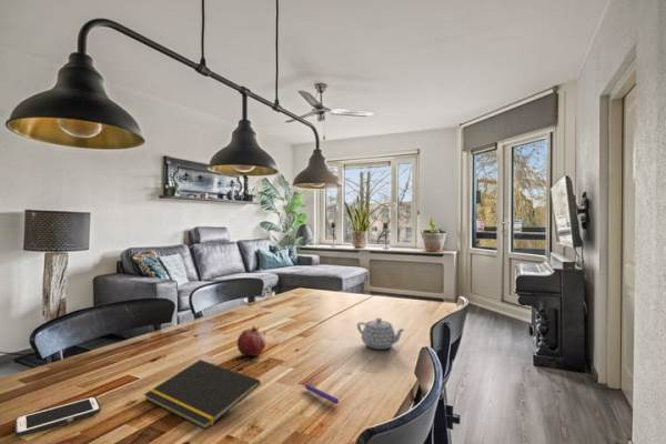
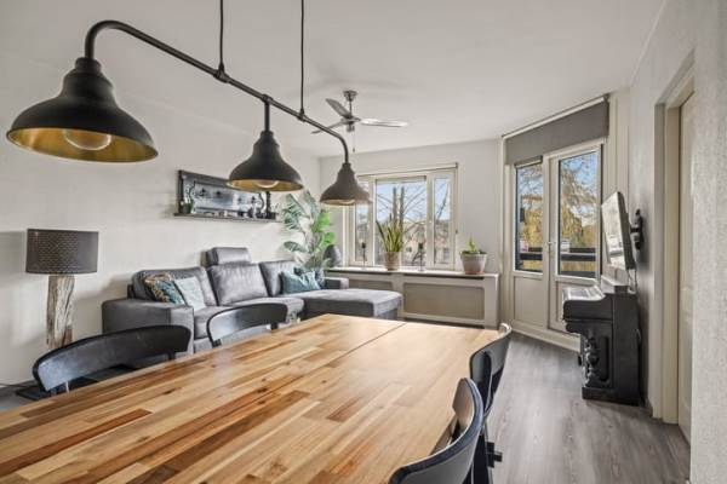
- teapot (380, 332)
- fruit (251, 339)
- cell phone (59, 414)
- pen (320, 392)
- notepad (202, 389)
